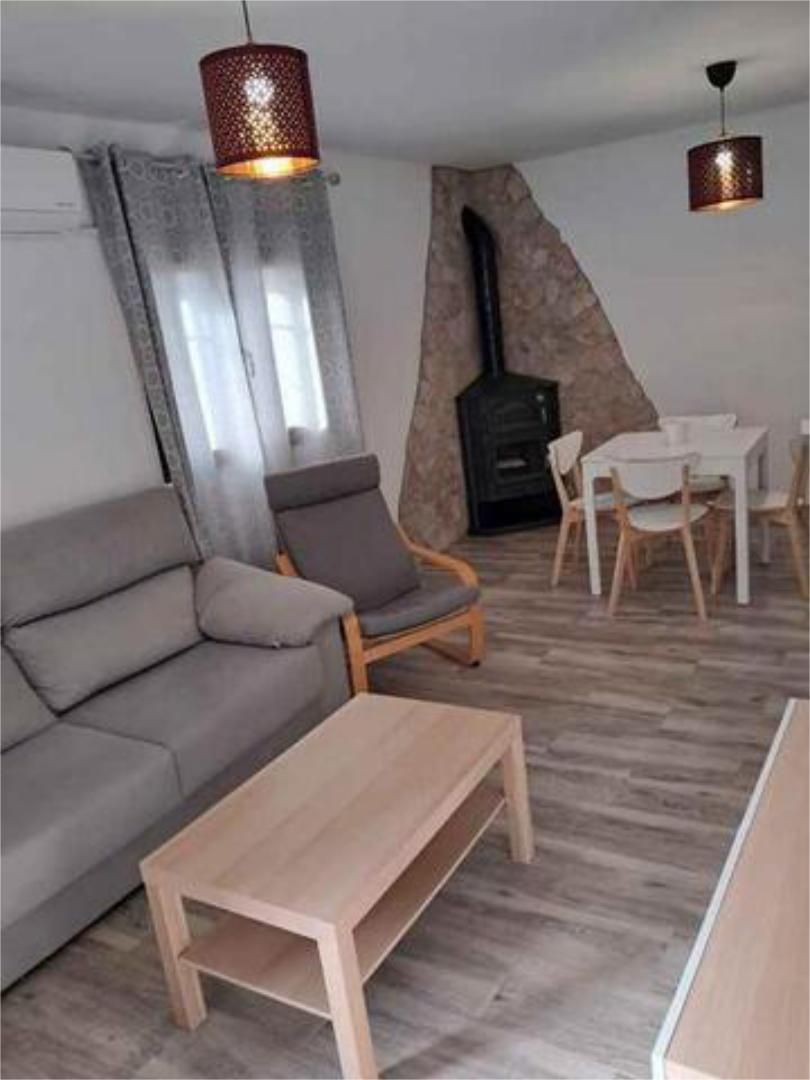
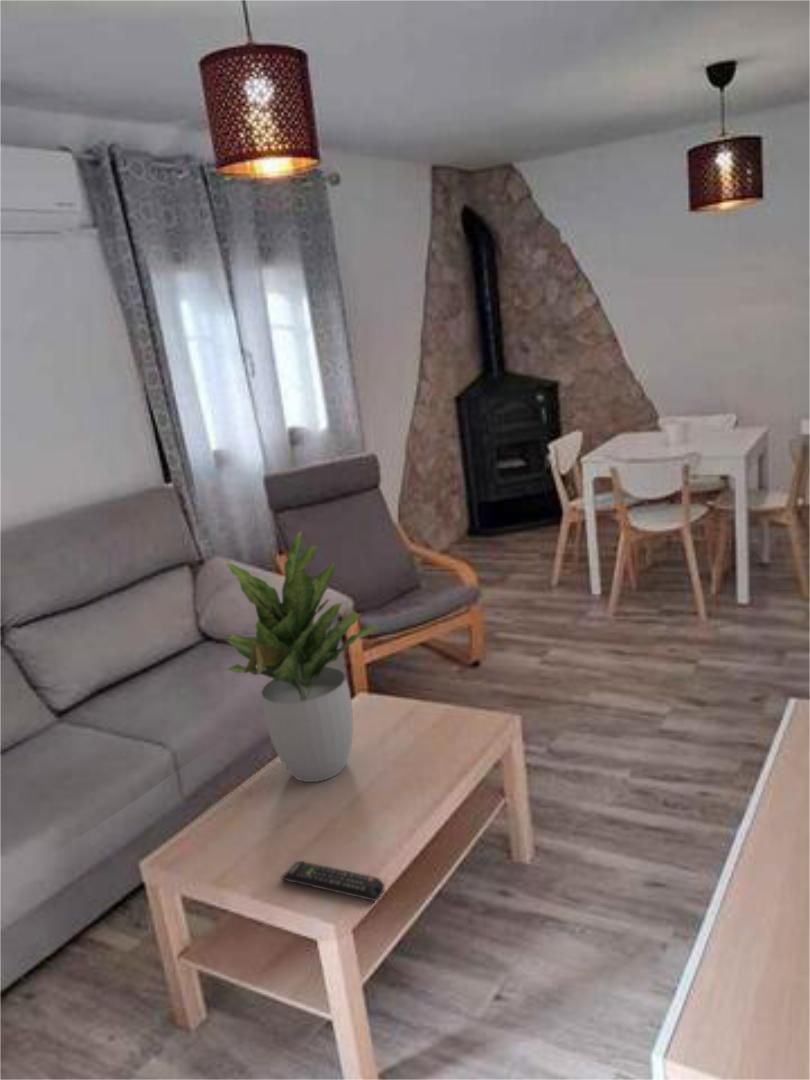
+ potted plant (292, 658)
+ remote control (331, 880)
